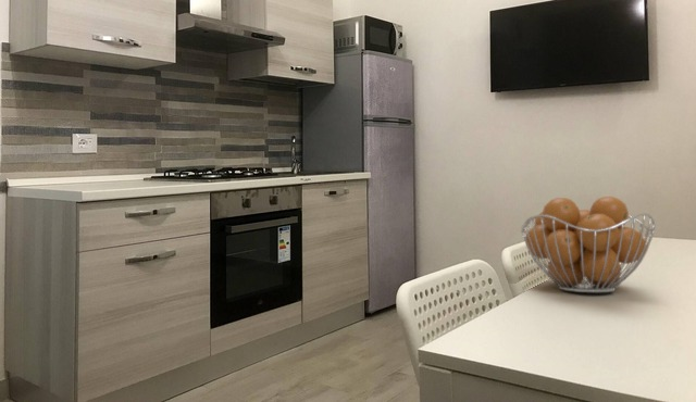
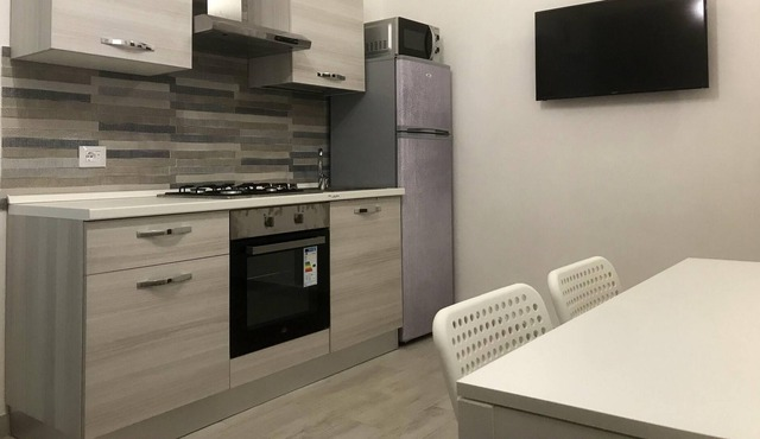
- fruit basket (585, 242)
